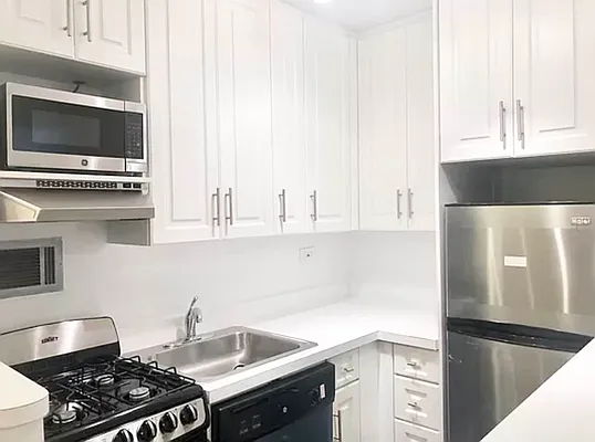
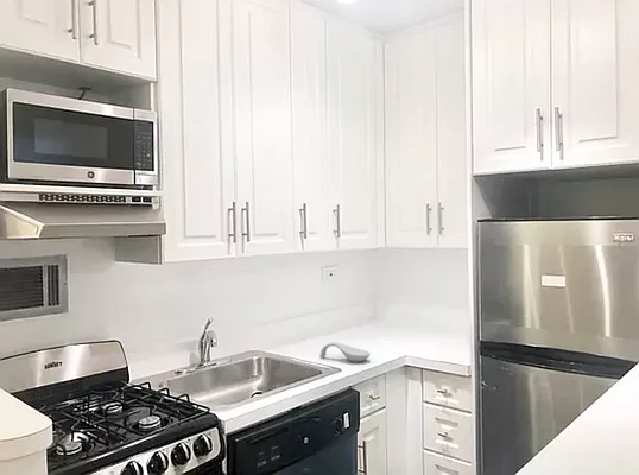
+ spoon rest (344, 352)
